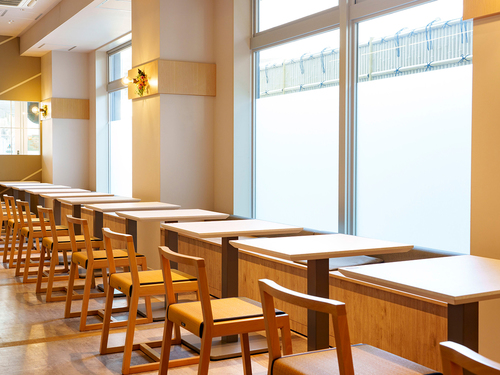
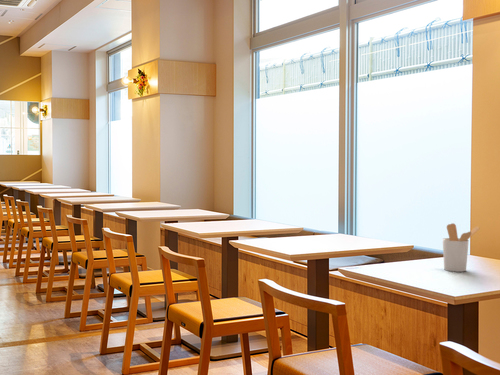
+ utensil holder (461, 247)
